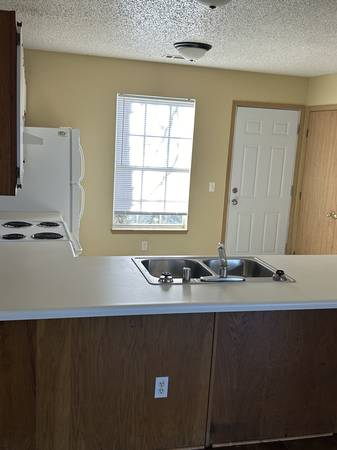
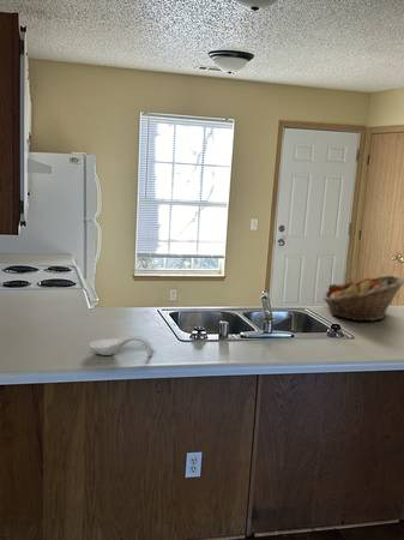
+ fruit basket (362, 294)
+ spoon rest (120, 344)
